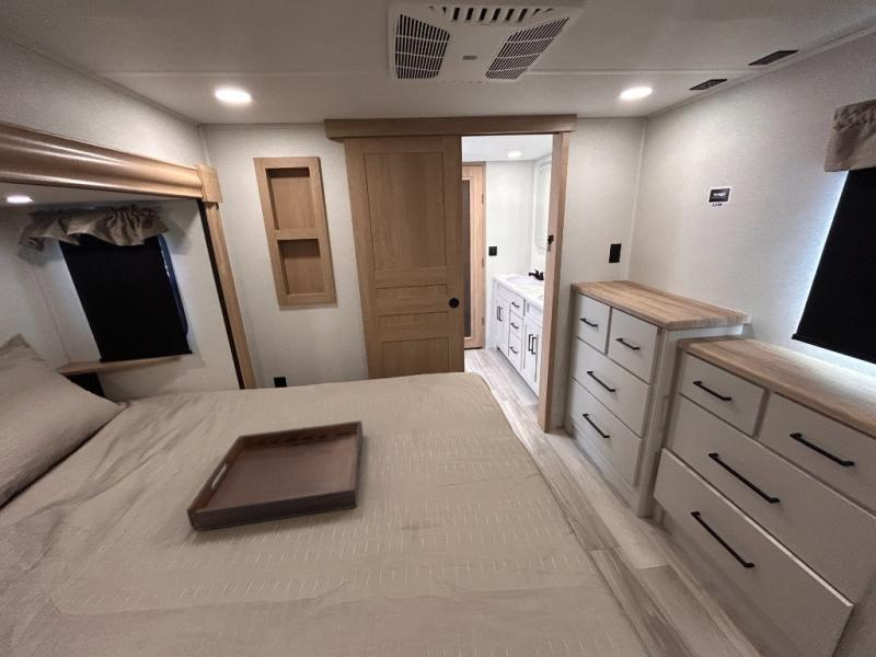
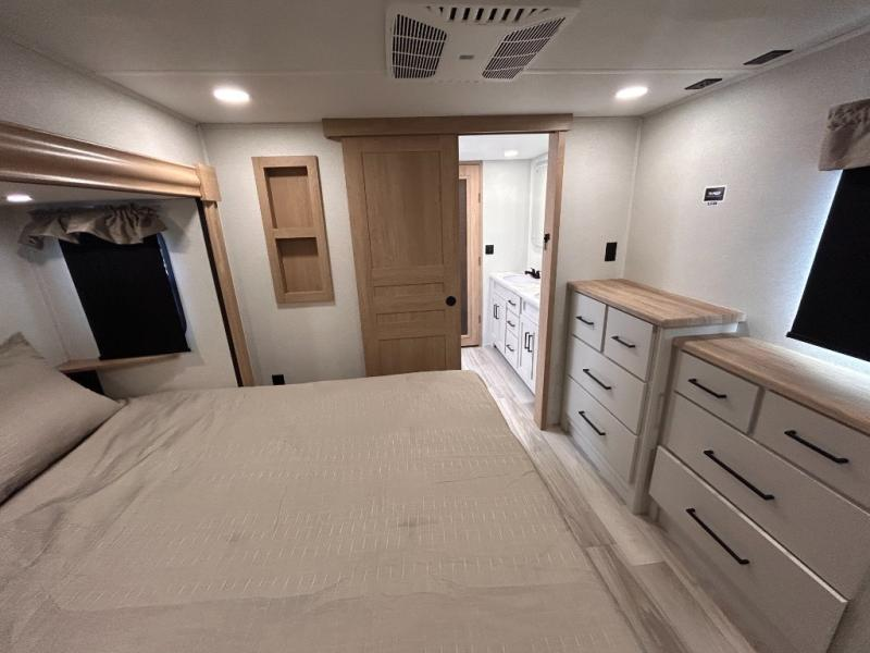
- serving tray (290, 466)
